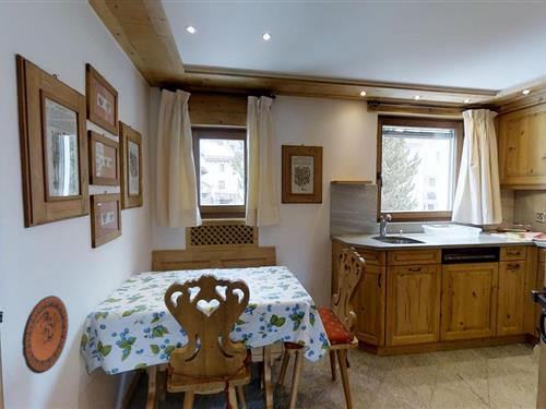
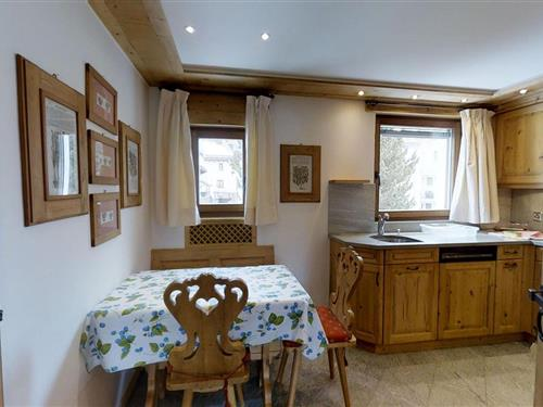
- decorative plate (46, 333)
